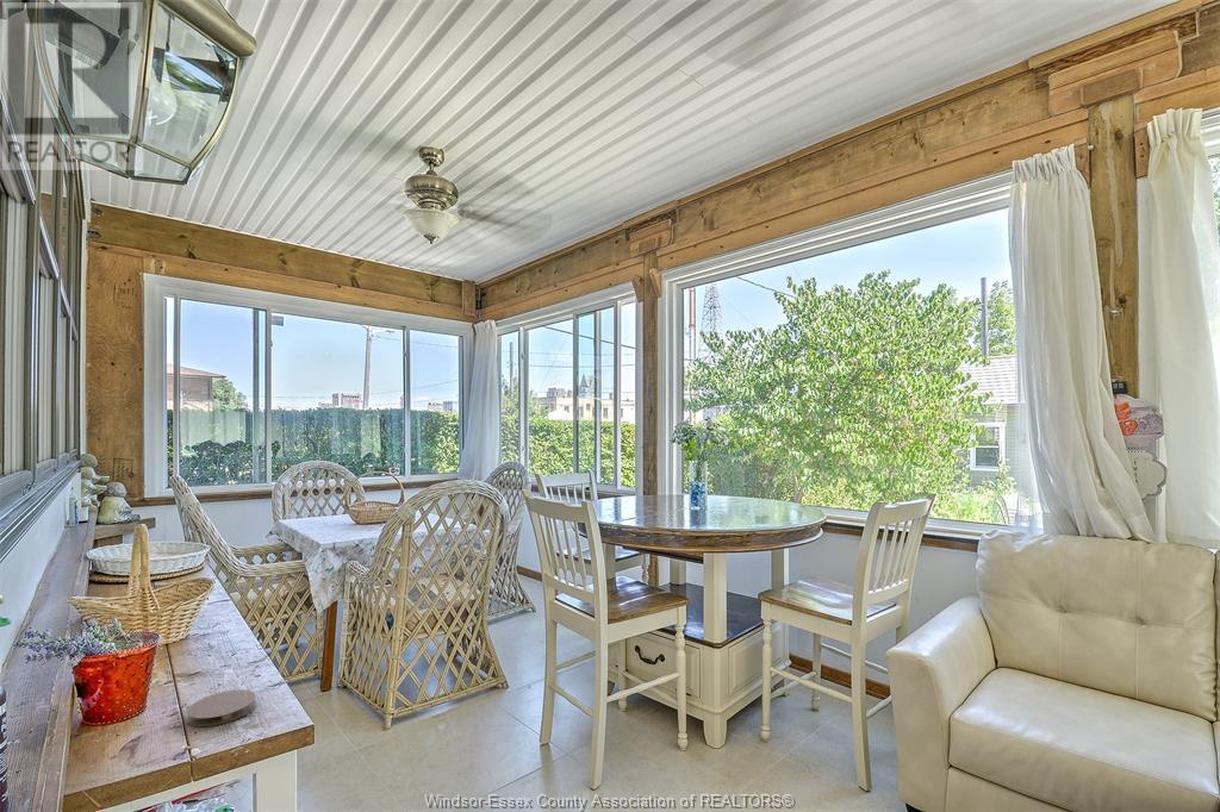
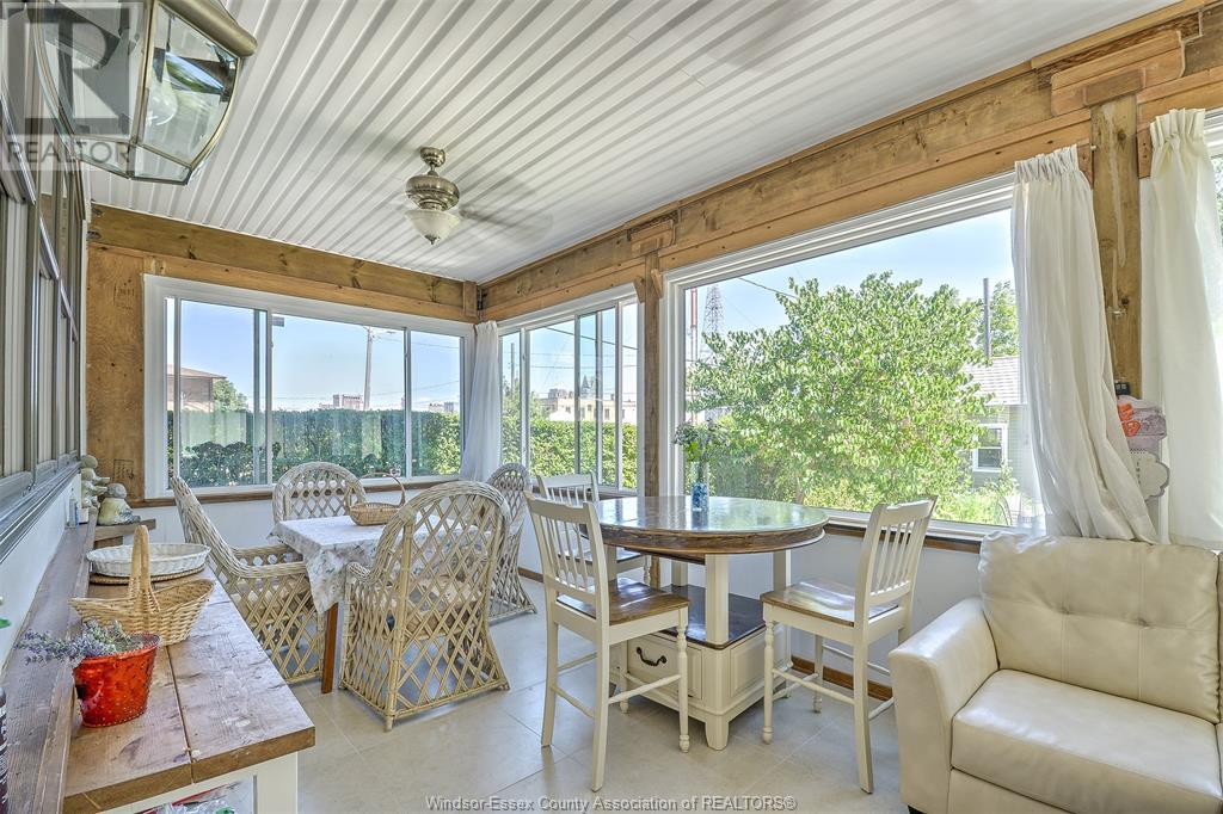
- coaster (222, 706)
